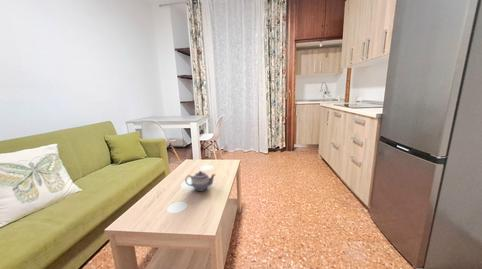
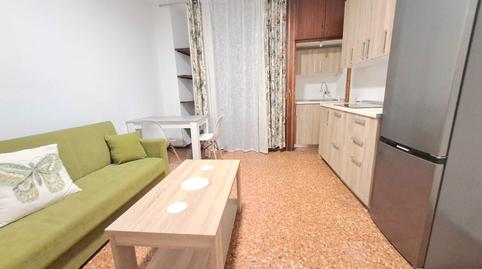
- teapot (200, 179)
